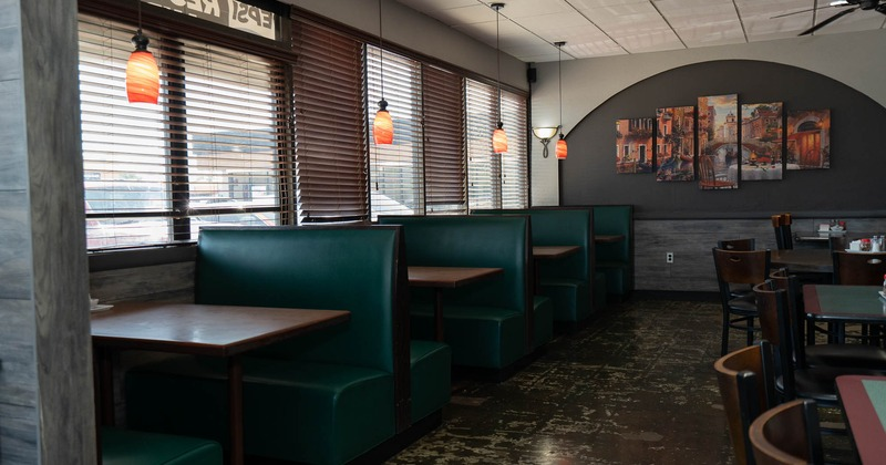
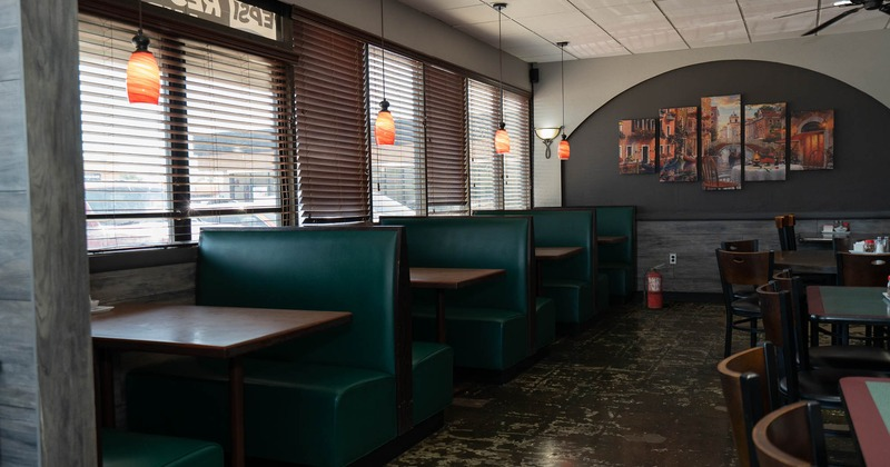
+ fire extinguisher (654, 285)
